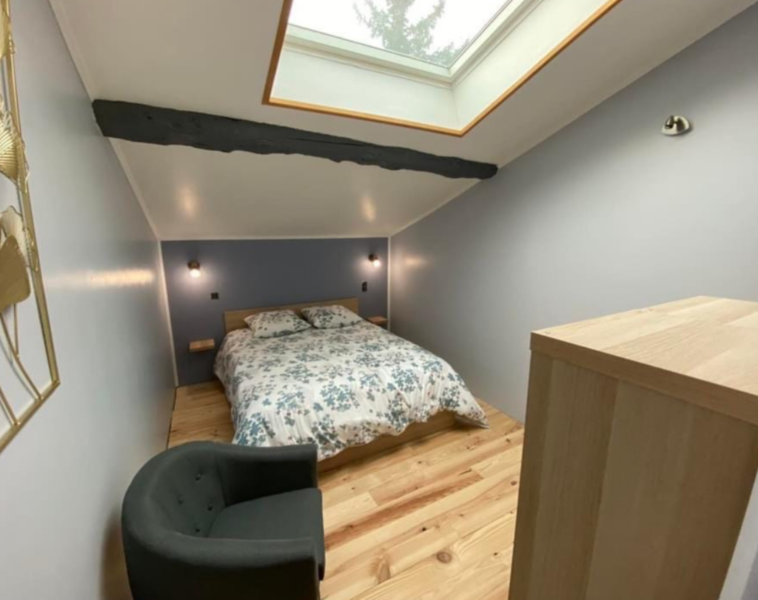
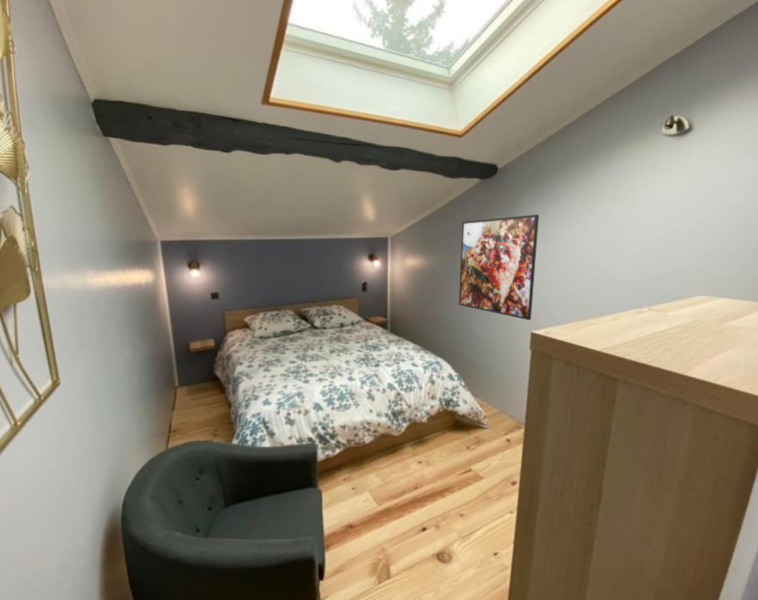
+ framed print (493, 266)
